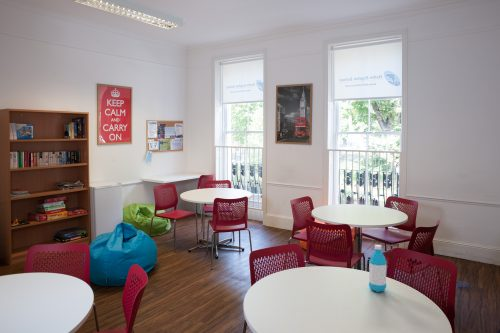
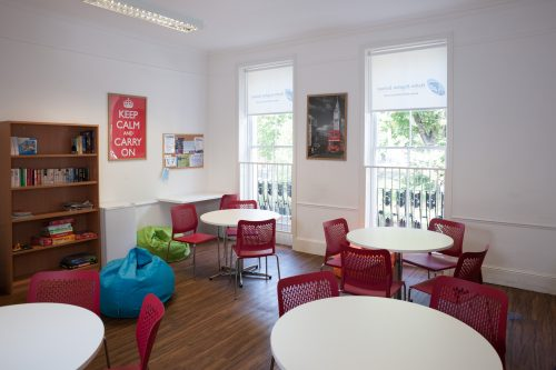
- water bottle (377, 267)
